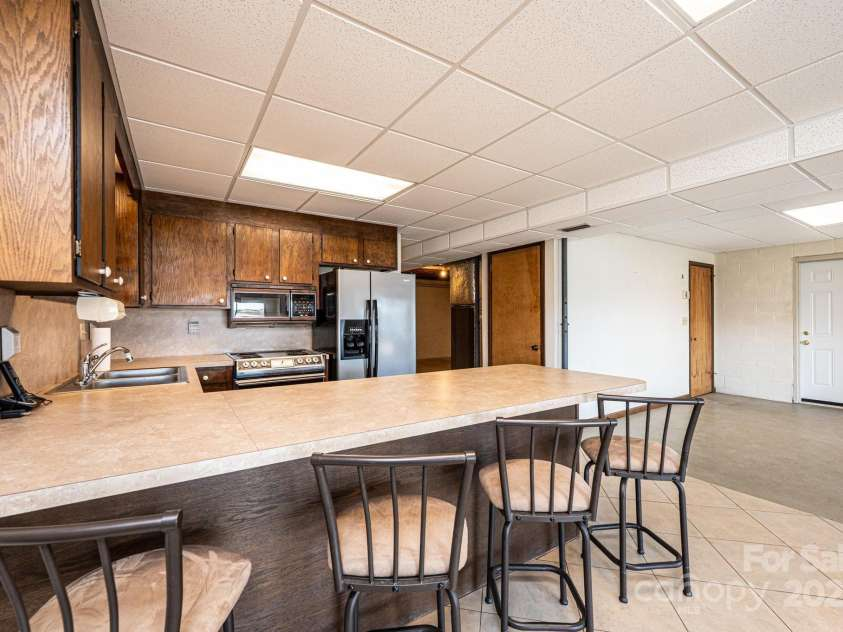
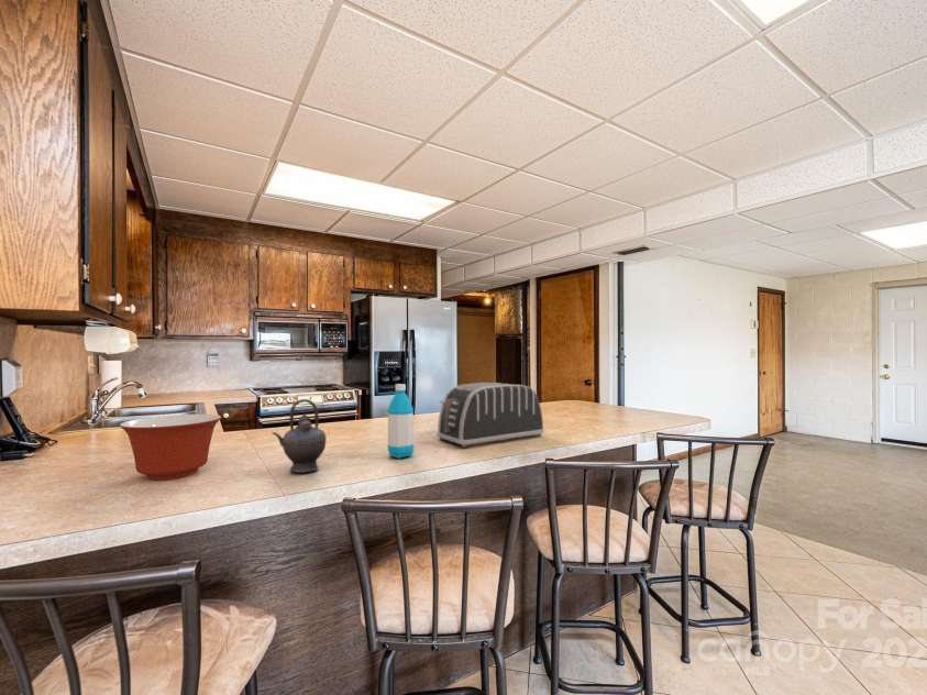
+ teapot (299, 434)
+ mixing bowl (173, 446)
+ toaster (488, 410)
+ water bottle (400, 420)
